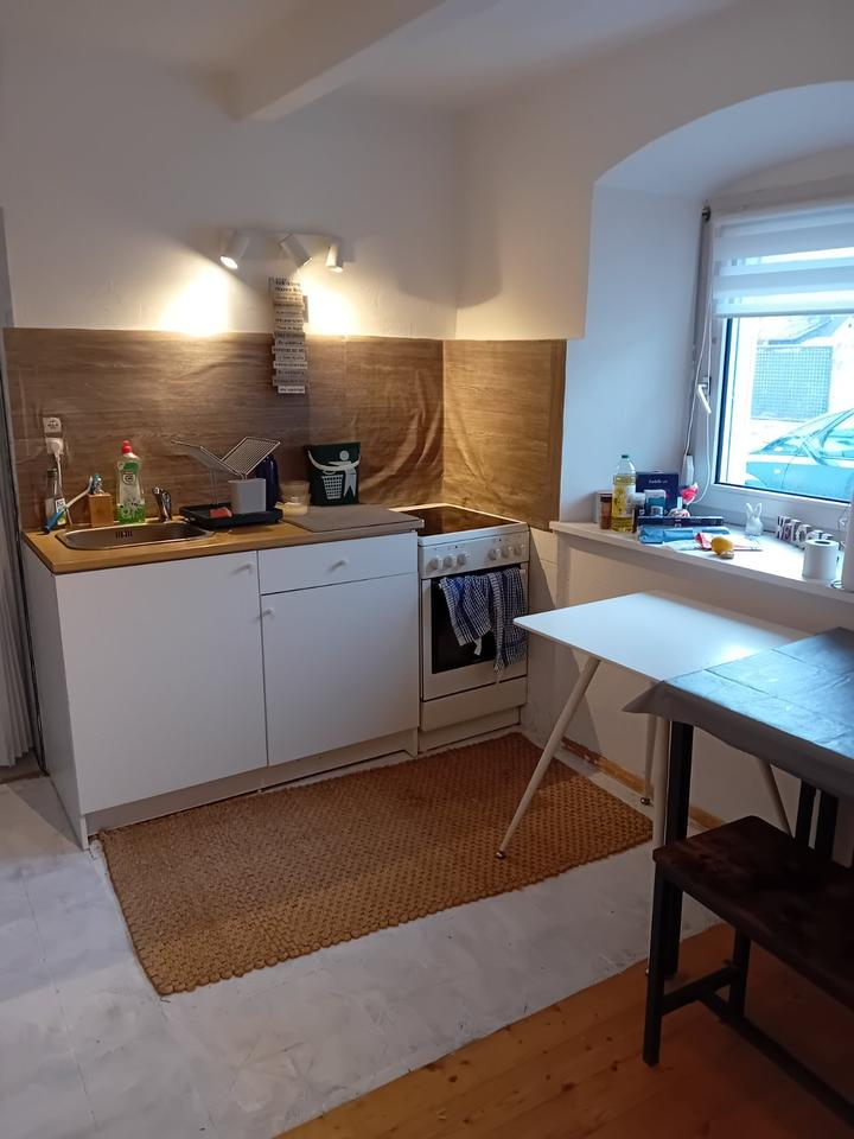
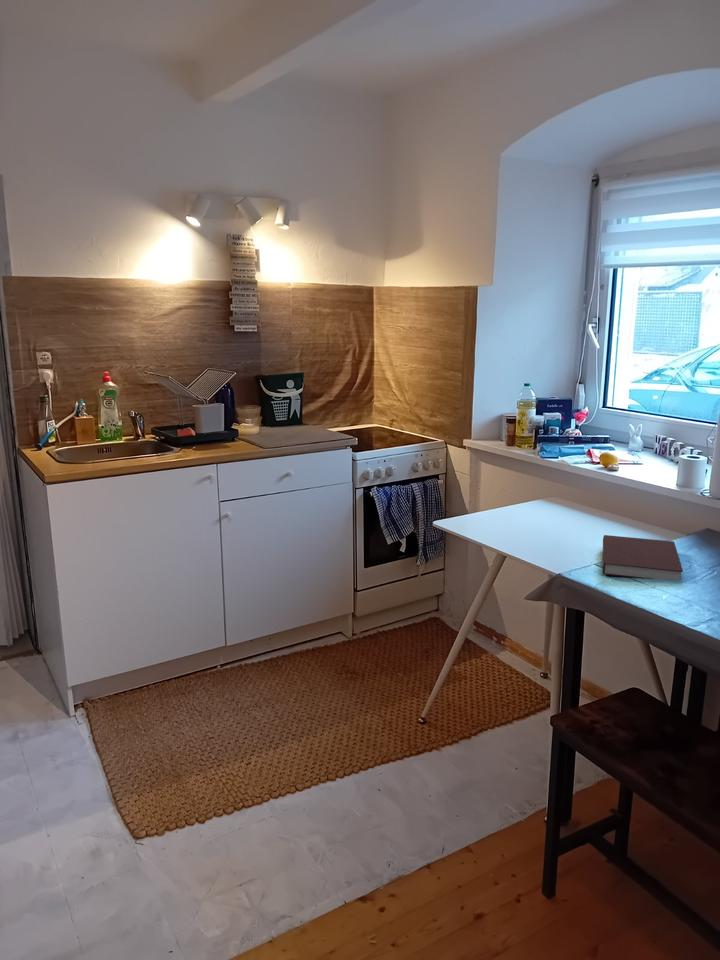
+ notebook (639, 557)
